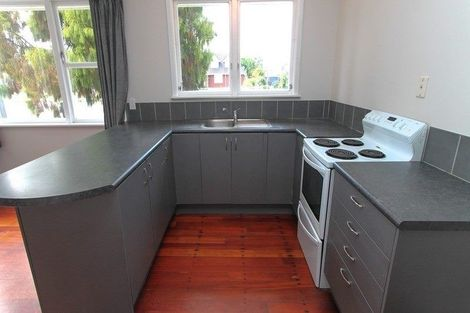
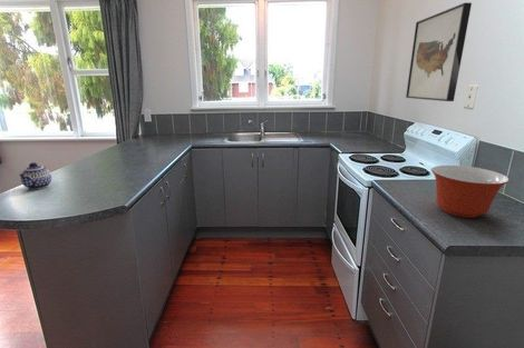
+ wall art (433, 58)
+ mixing bowl (464, 192)
+ teapot (35, 175)
